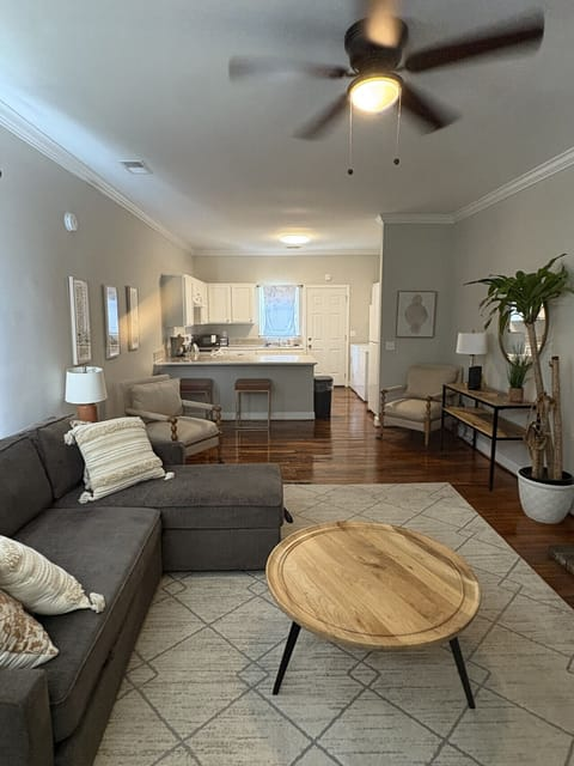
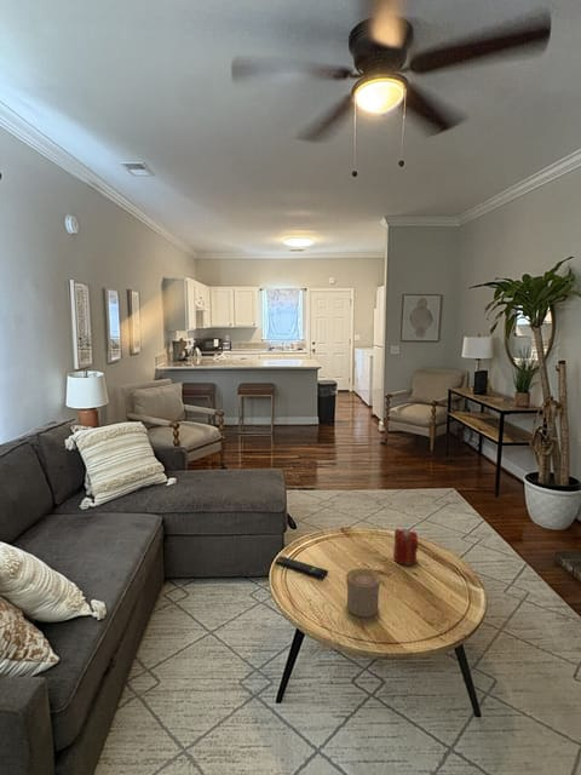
+ remote control (300, 567)
+ candle (404, 544)
+ cup (362, 592)
